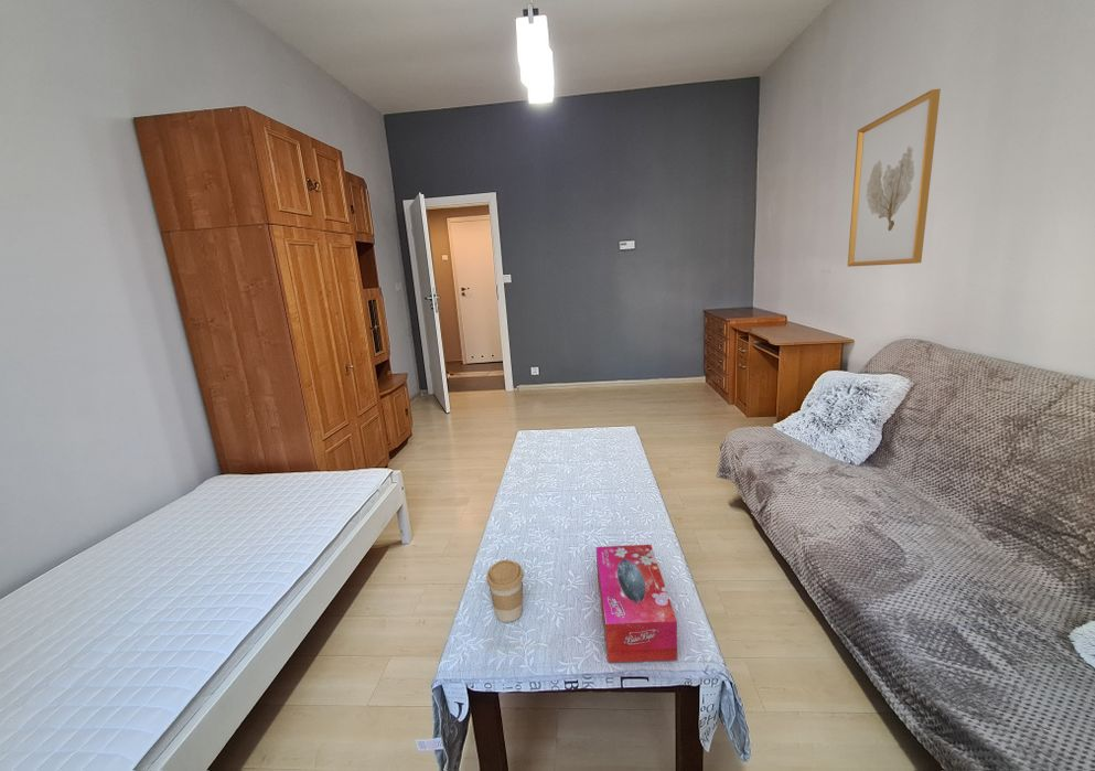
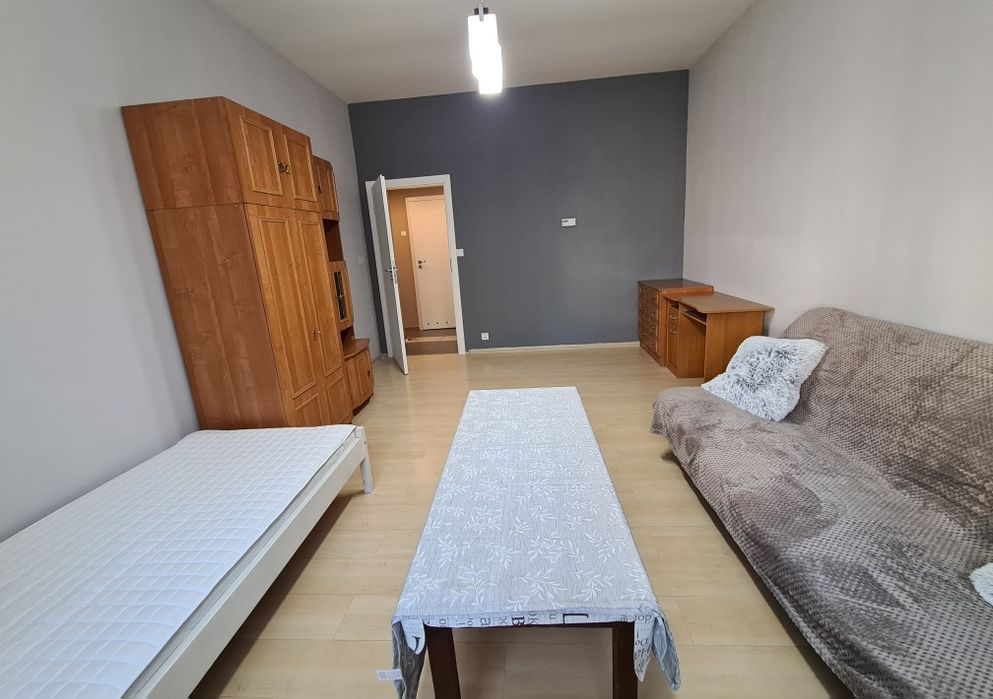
- wall art (887, 191)
- coffee cup (506, 590)
- tissue box (631, 597)
